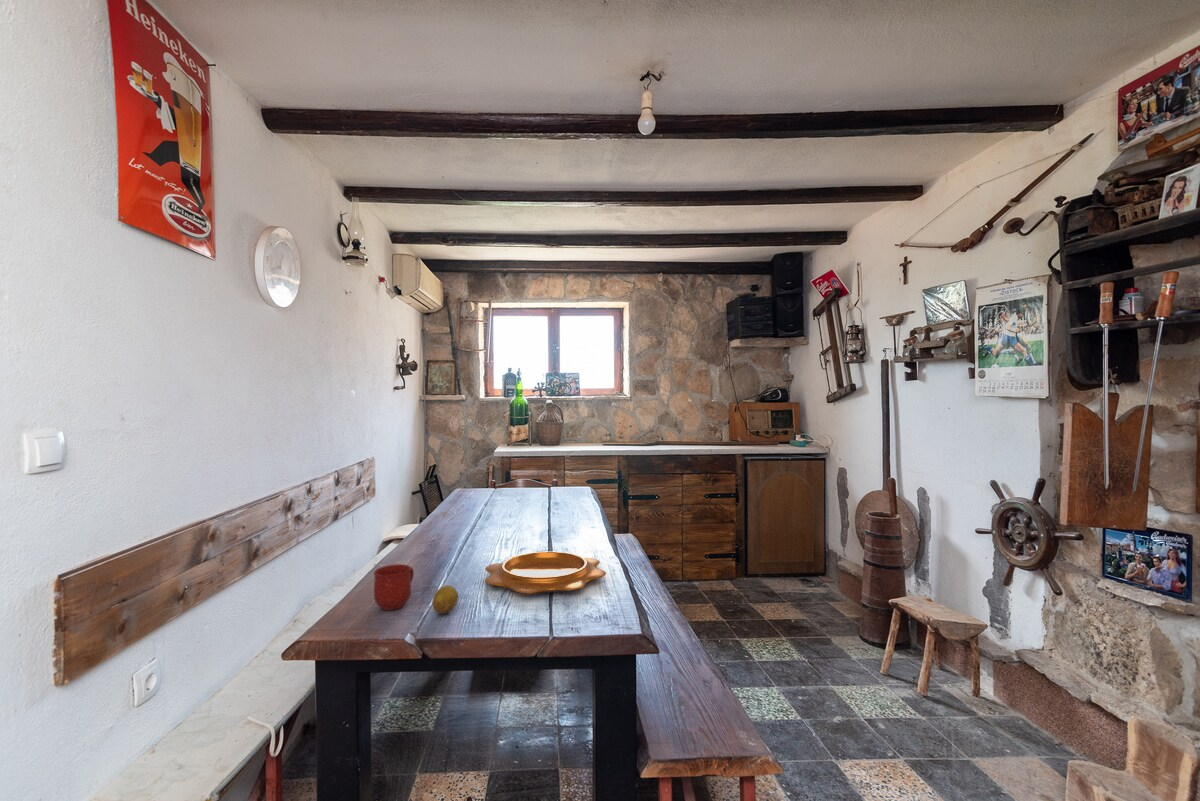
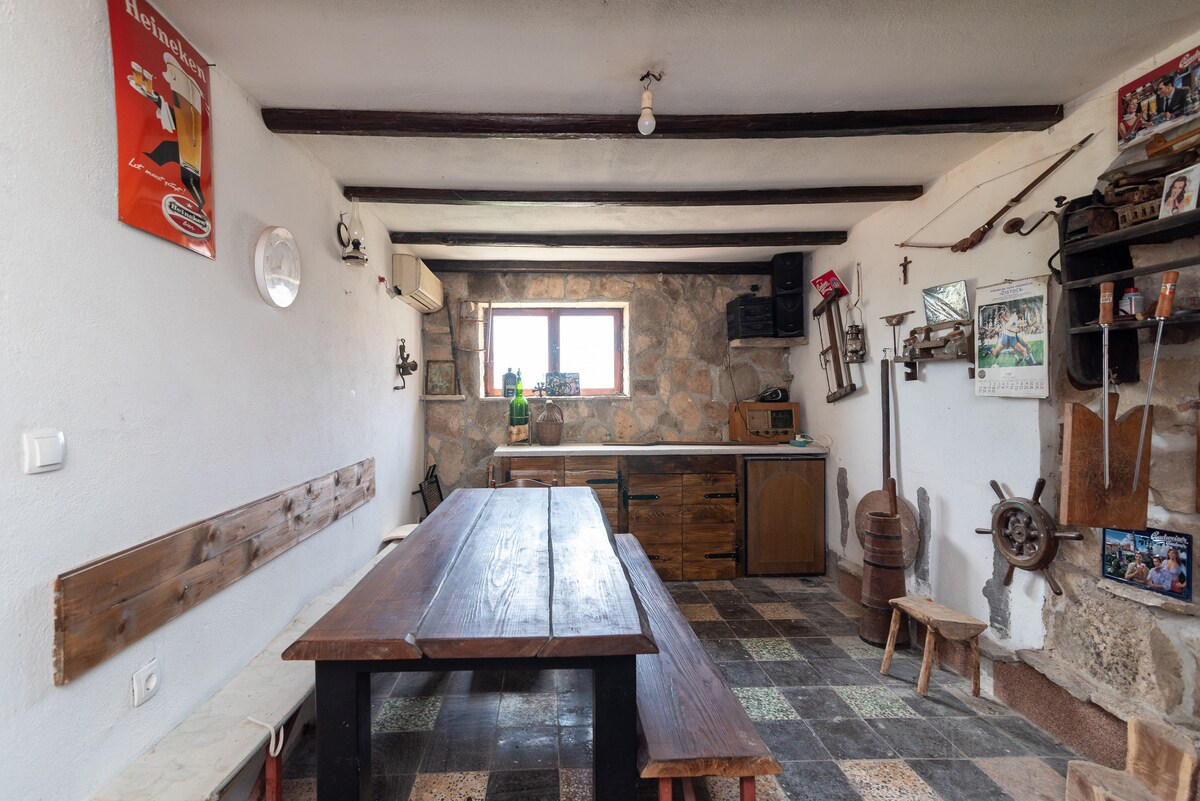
- mug (397, 585)
- fruit (445, 599)
- decorative bowl (545, 569)
